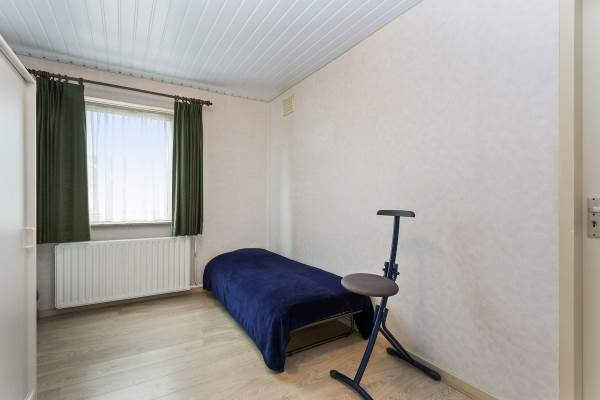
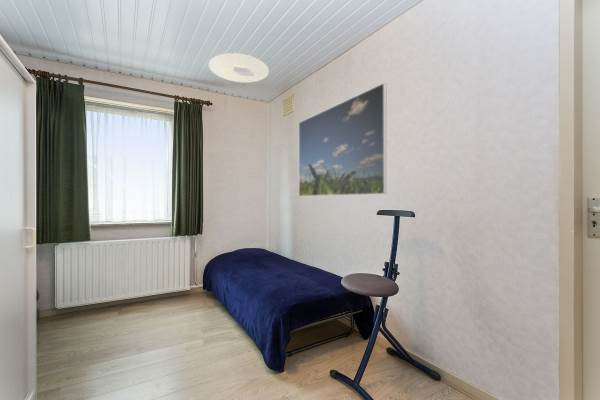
+ ceiling light (239, 66)
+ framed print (334, 151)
